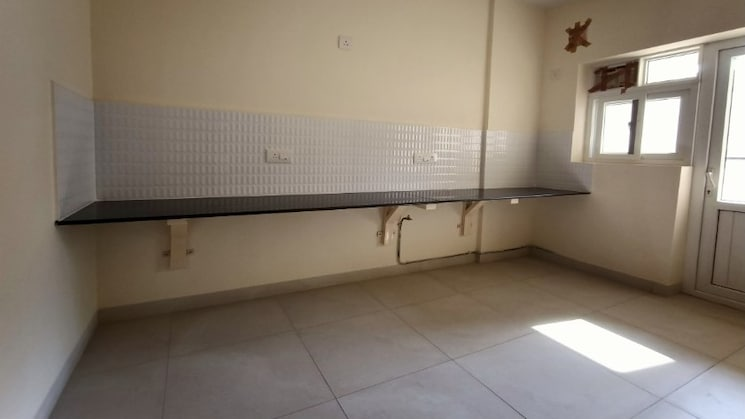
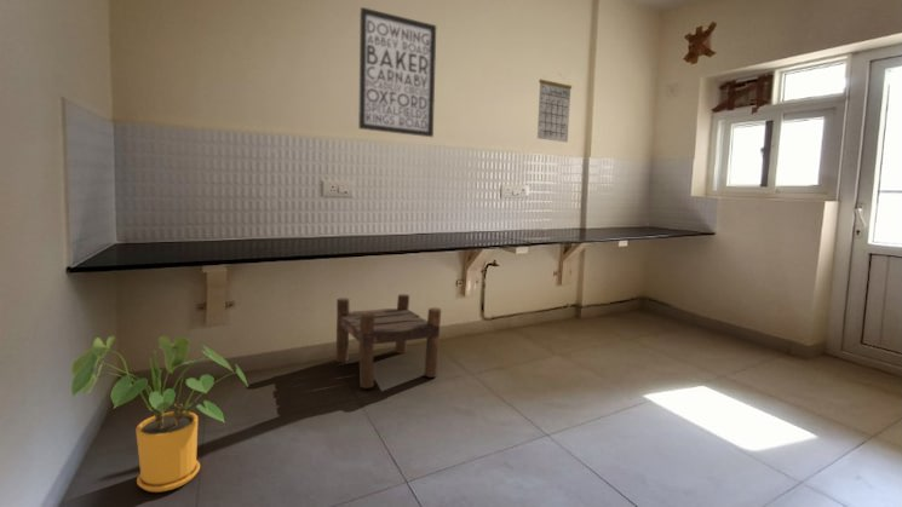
+ calendar (555, 104)
+ wall art (398, 75)
+ stool (386, 335)
+ house plant (161, 410)
